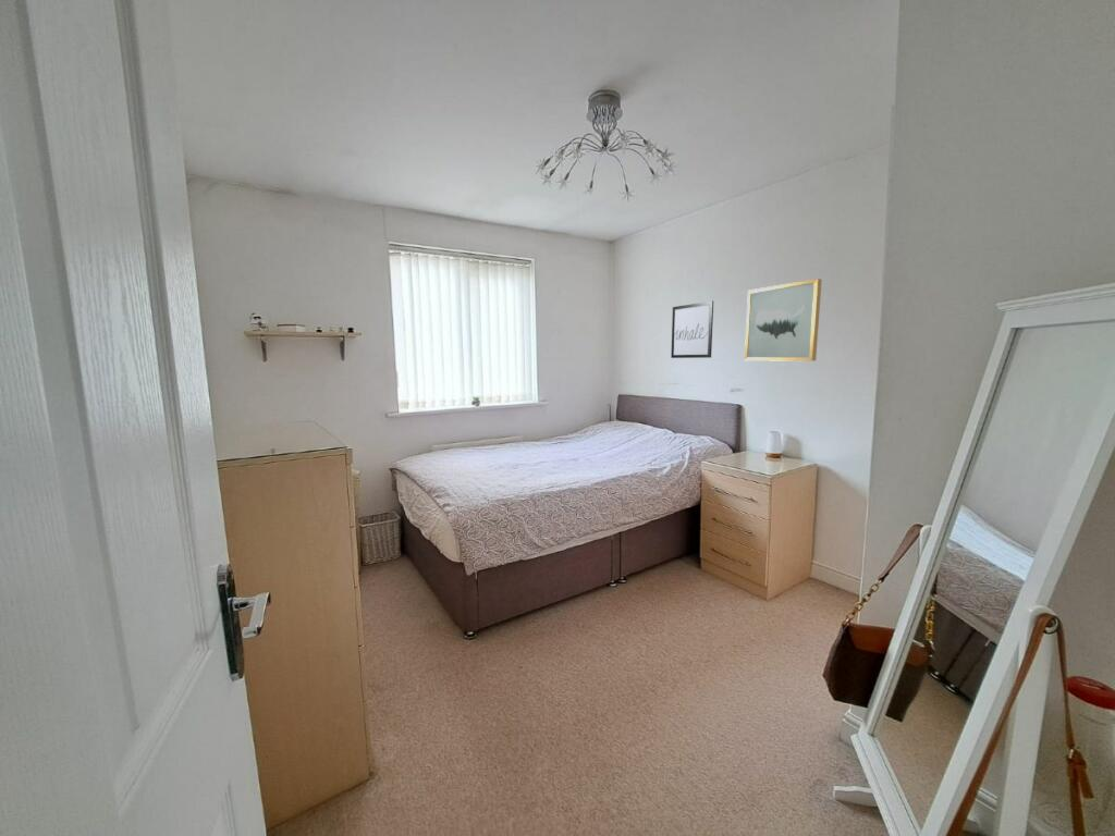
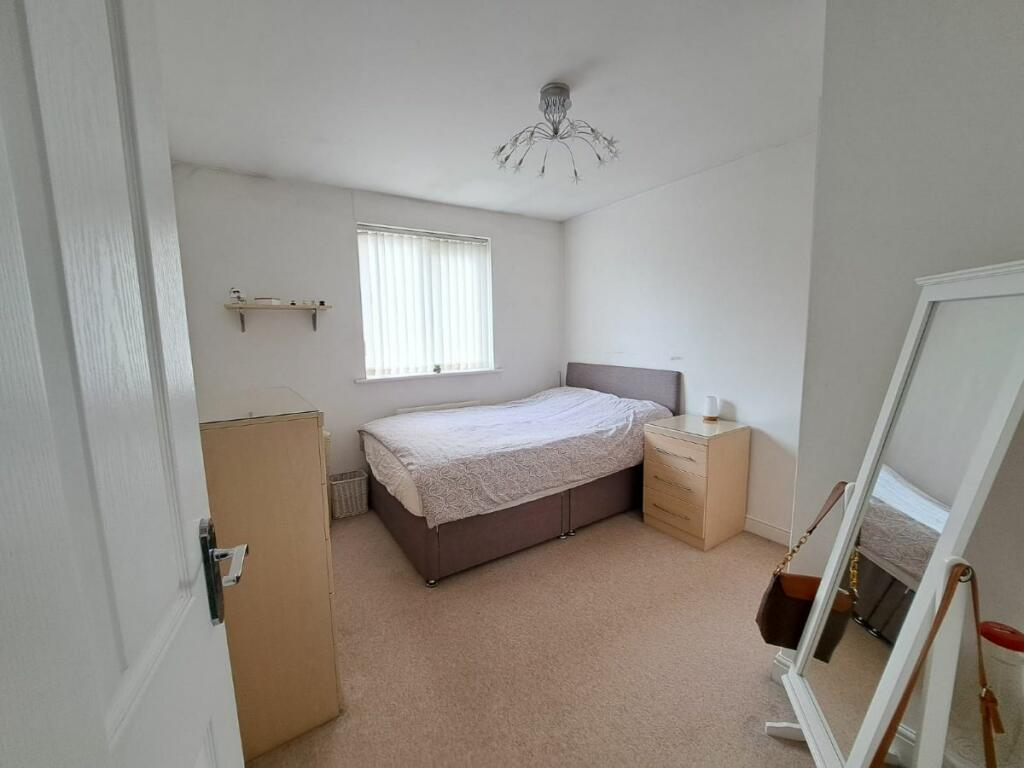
- wall art (690, 331)
- wall art (780, 323)
